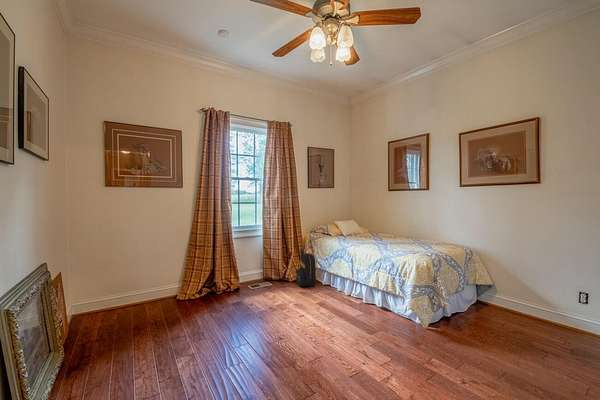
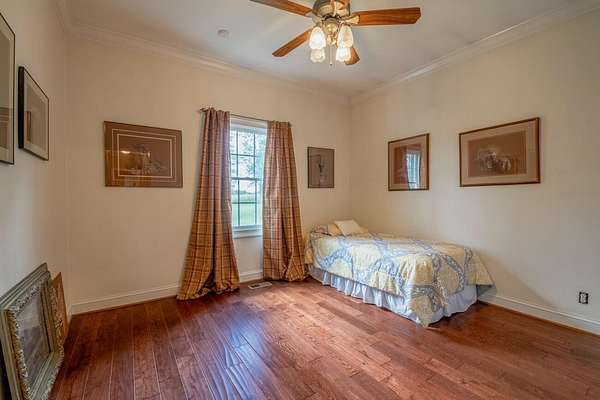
- backpack (308, 267)
